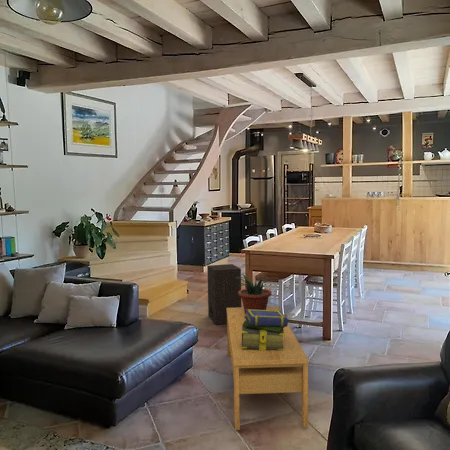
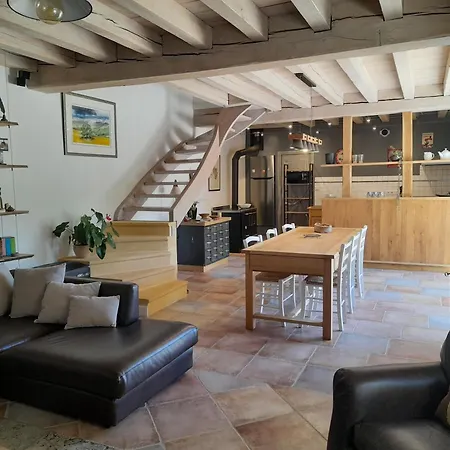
- coffee table (260, 356)
- speaker (224, 293)
- potted plant (253, 295)
- stack of books (264, 327)
